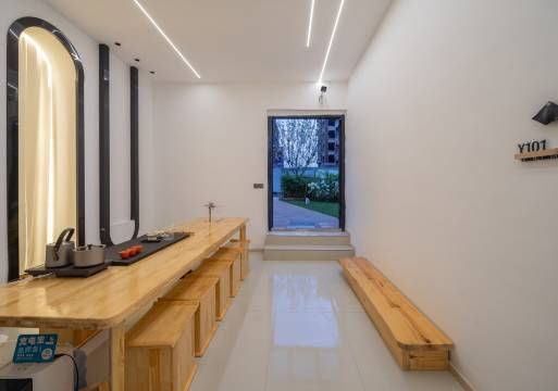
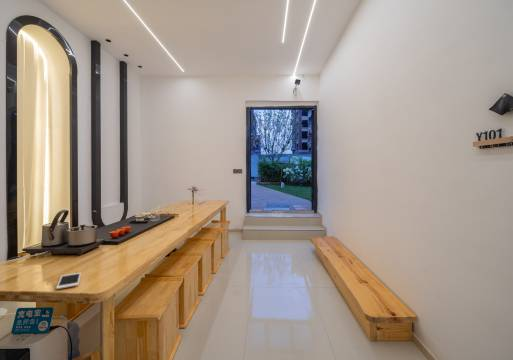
+ cell phone (69, 280)
